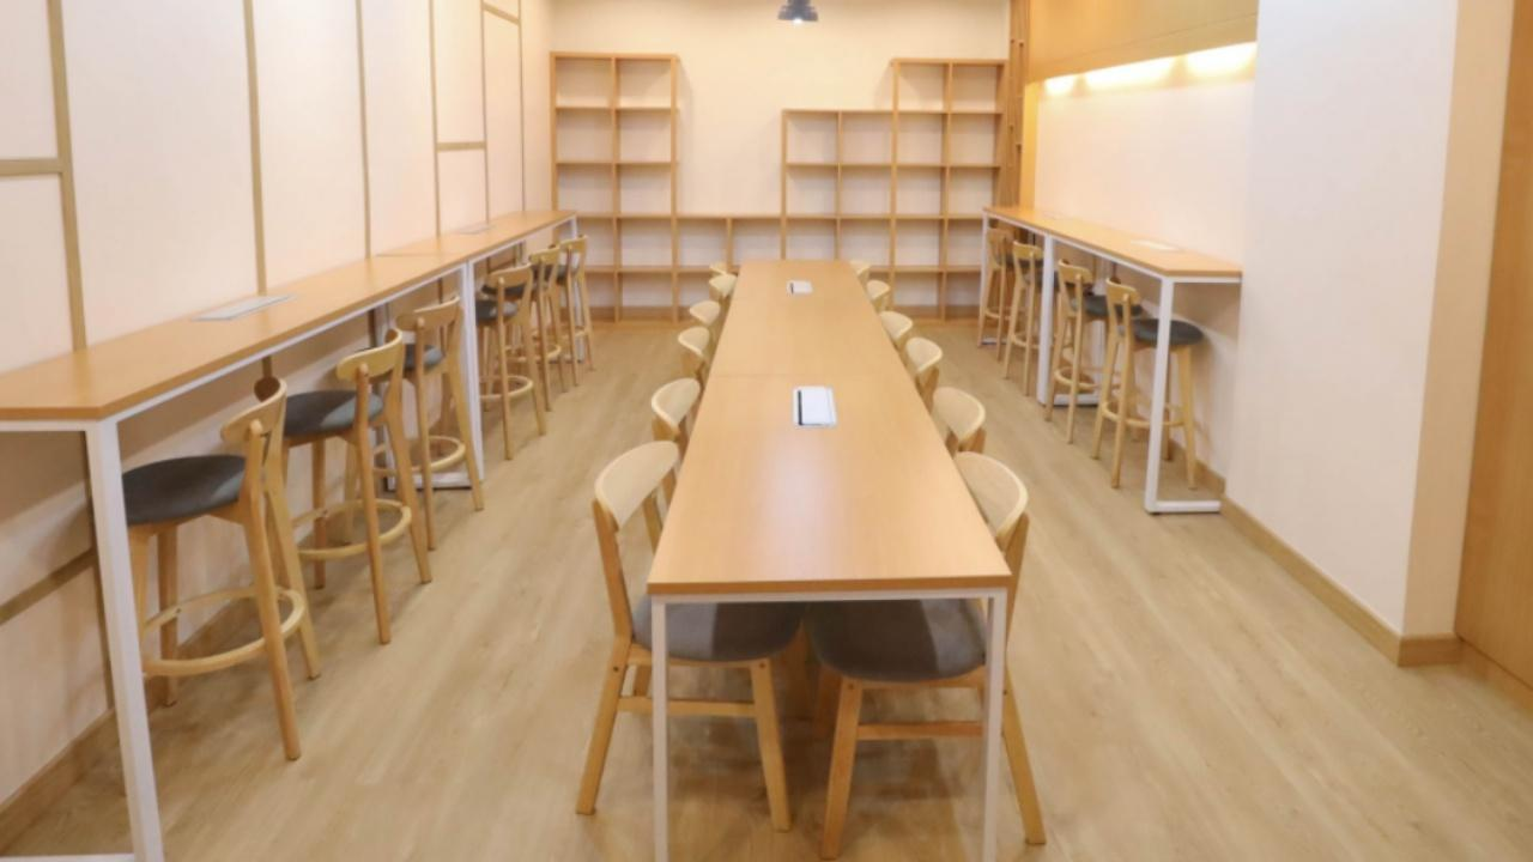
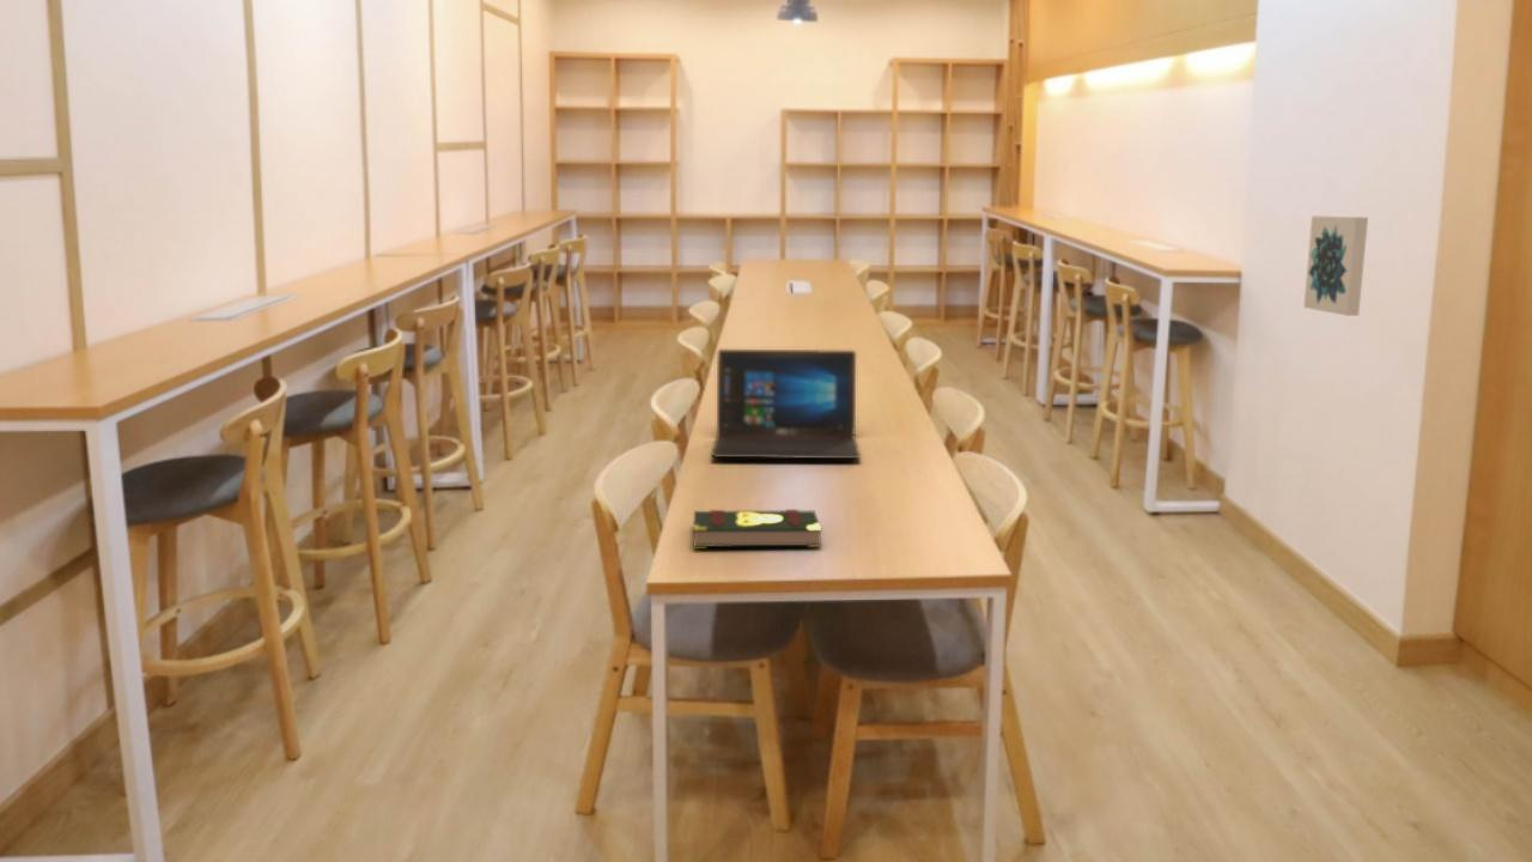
+ wall art (1335, 263)
+ laptop (785, 402)
+ book (755, 527)
